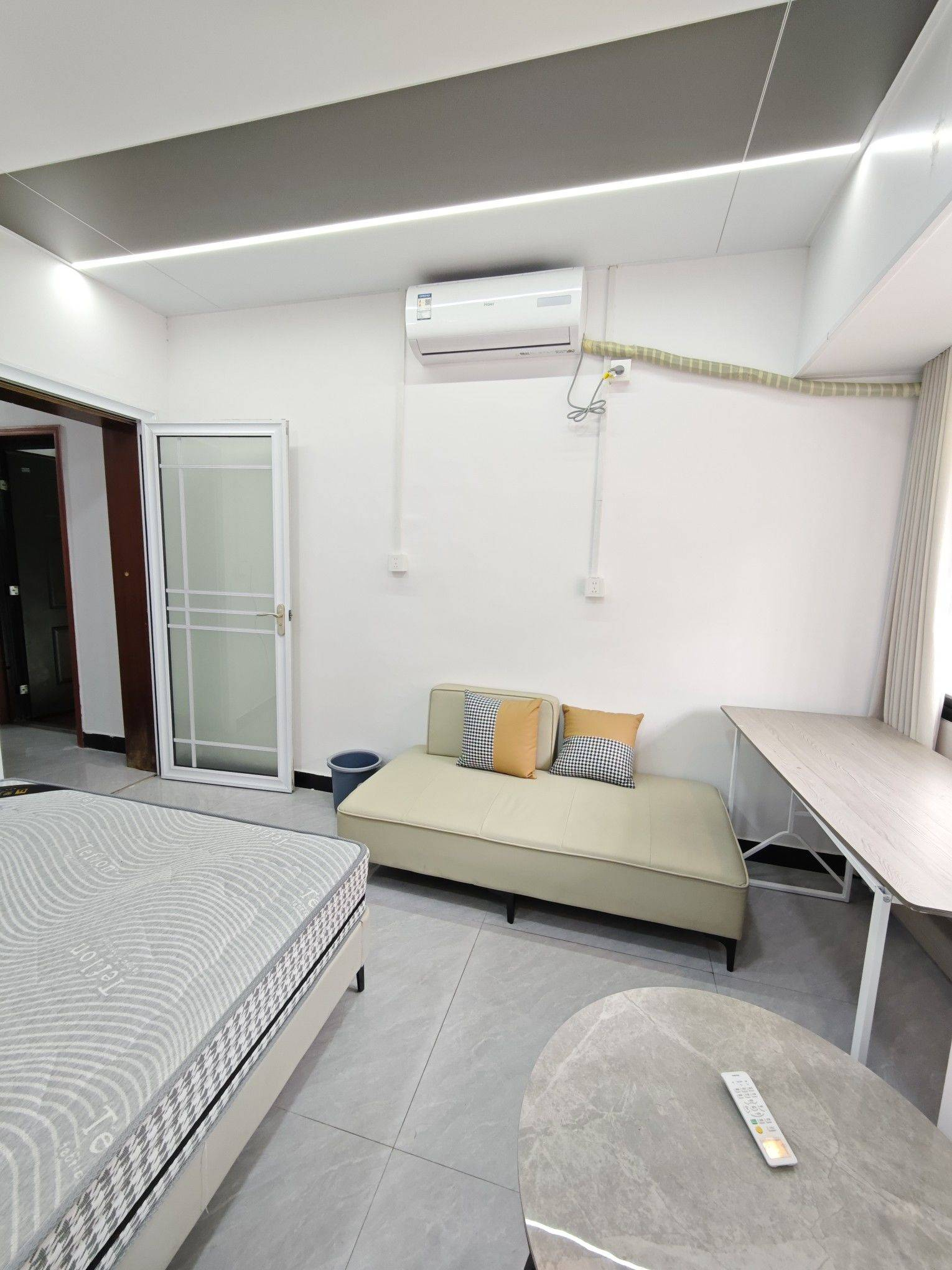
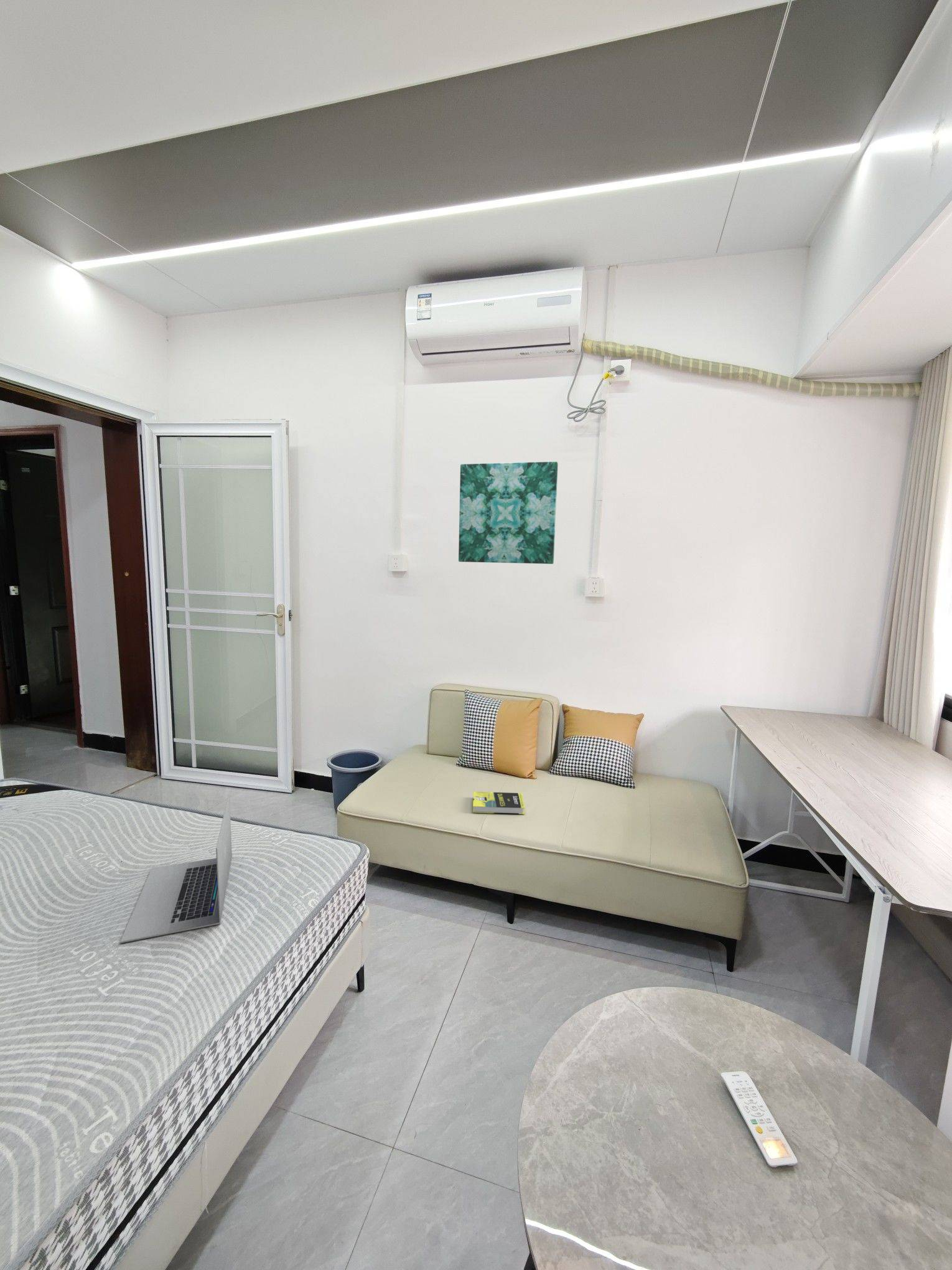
+ wall art (506, 514)
+ laptop (181, 863)
+ book (498, 802)
